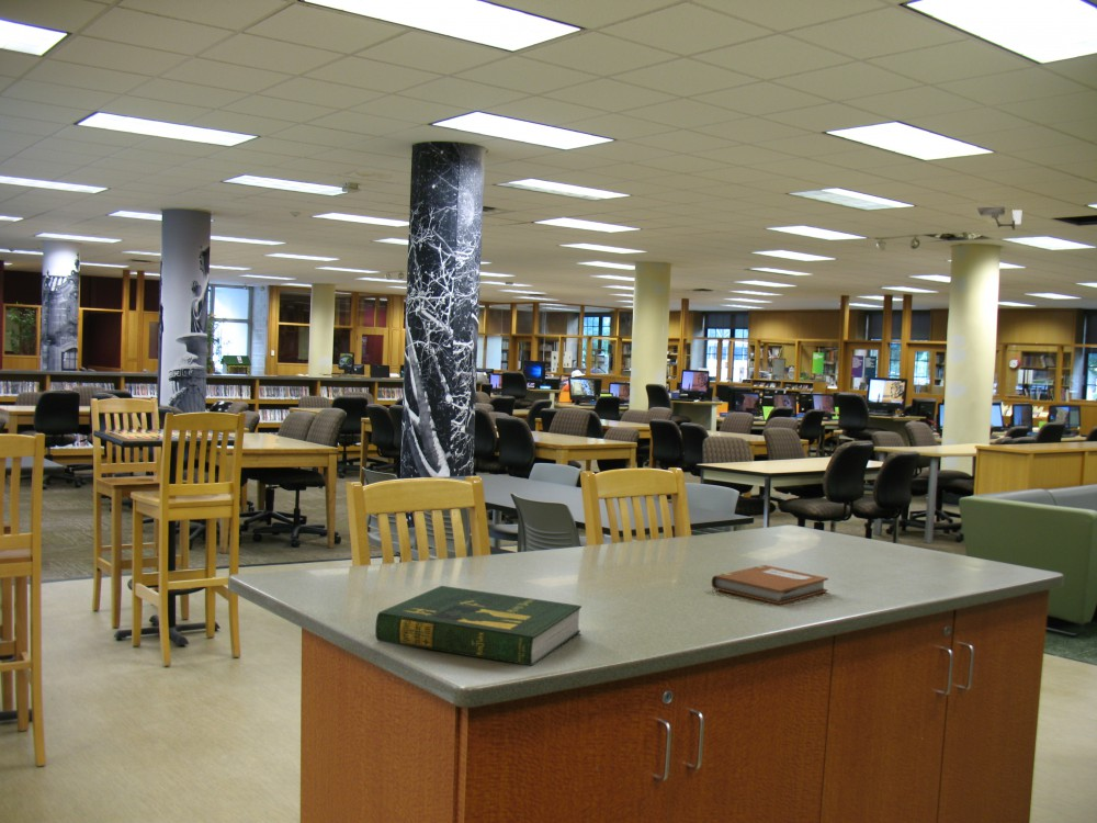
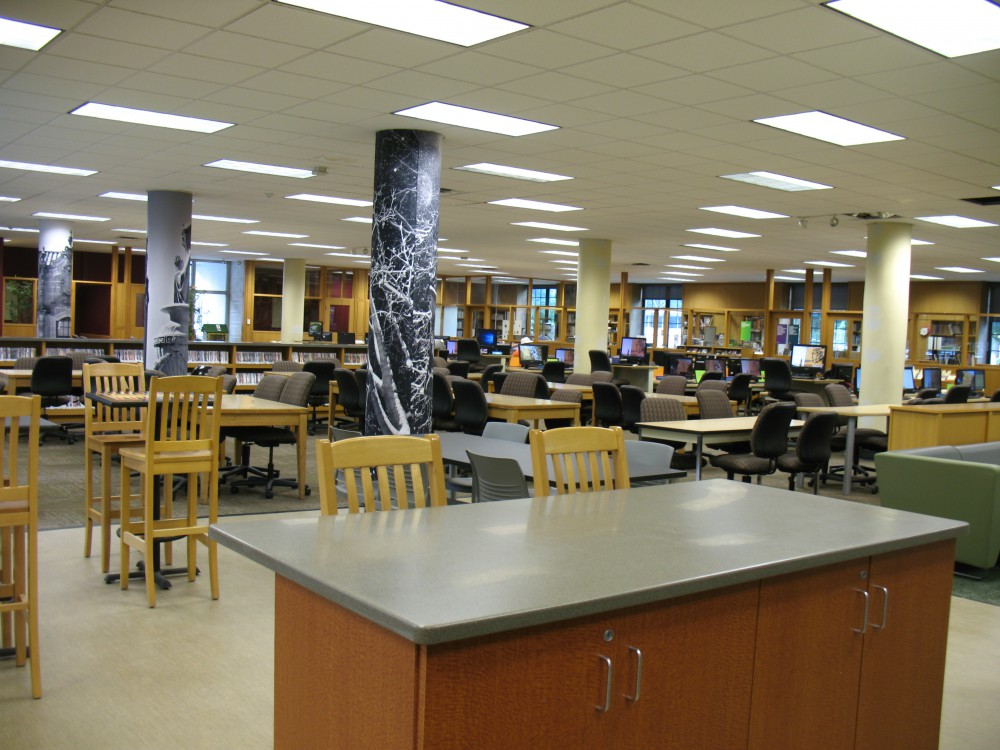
- notebook (770, 583)
- security camera (997, 219)
- book (482, 622)
